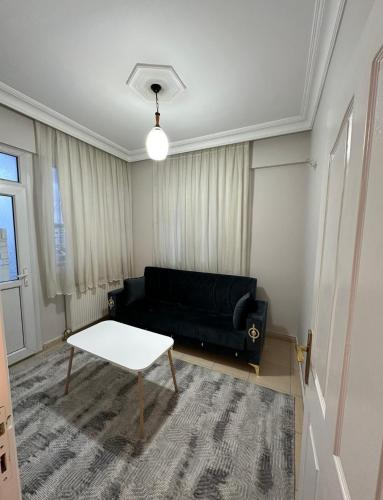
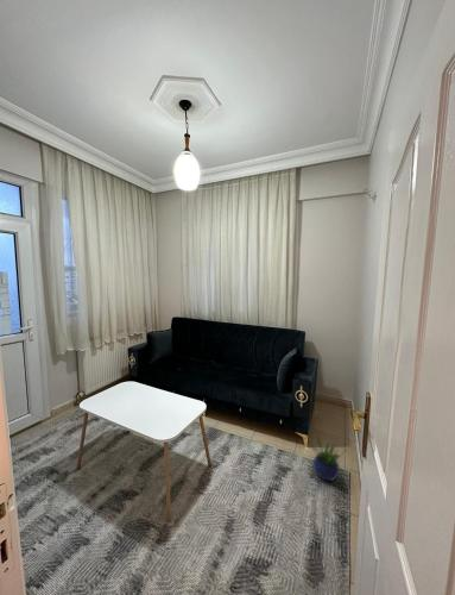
+ potted plant (328, 458)
